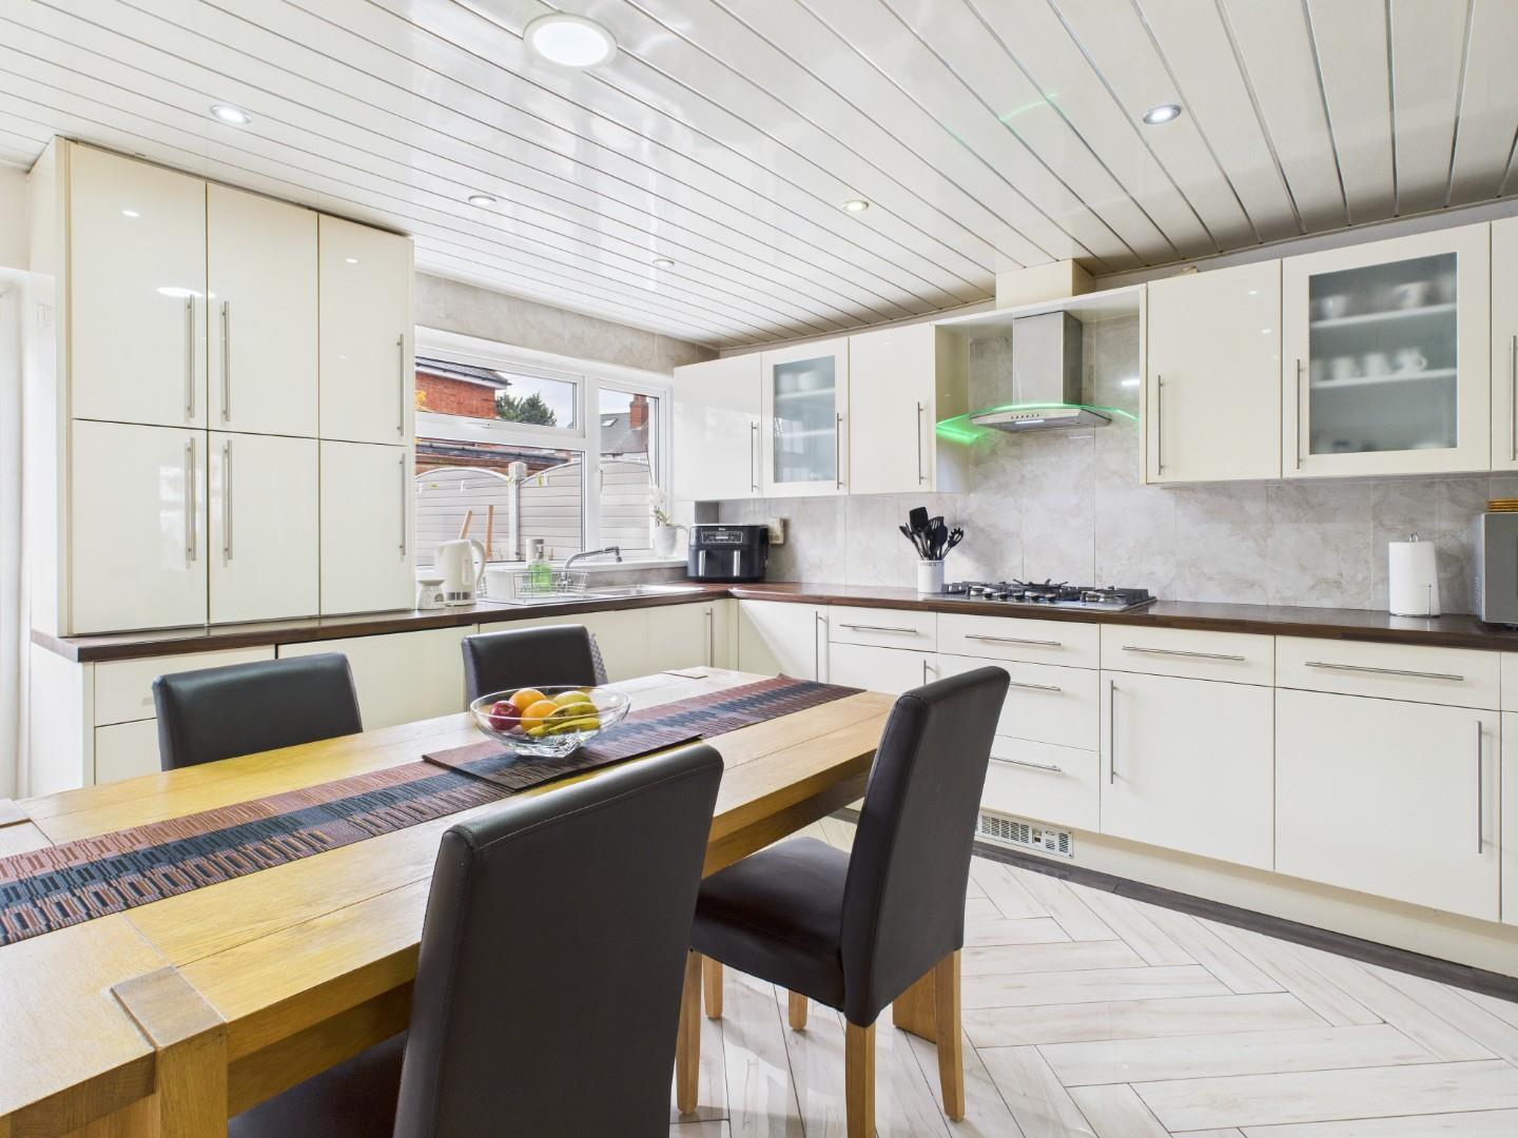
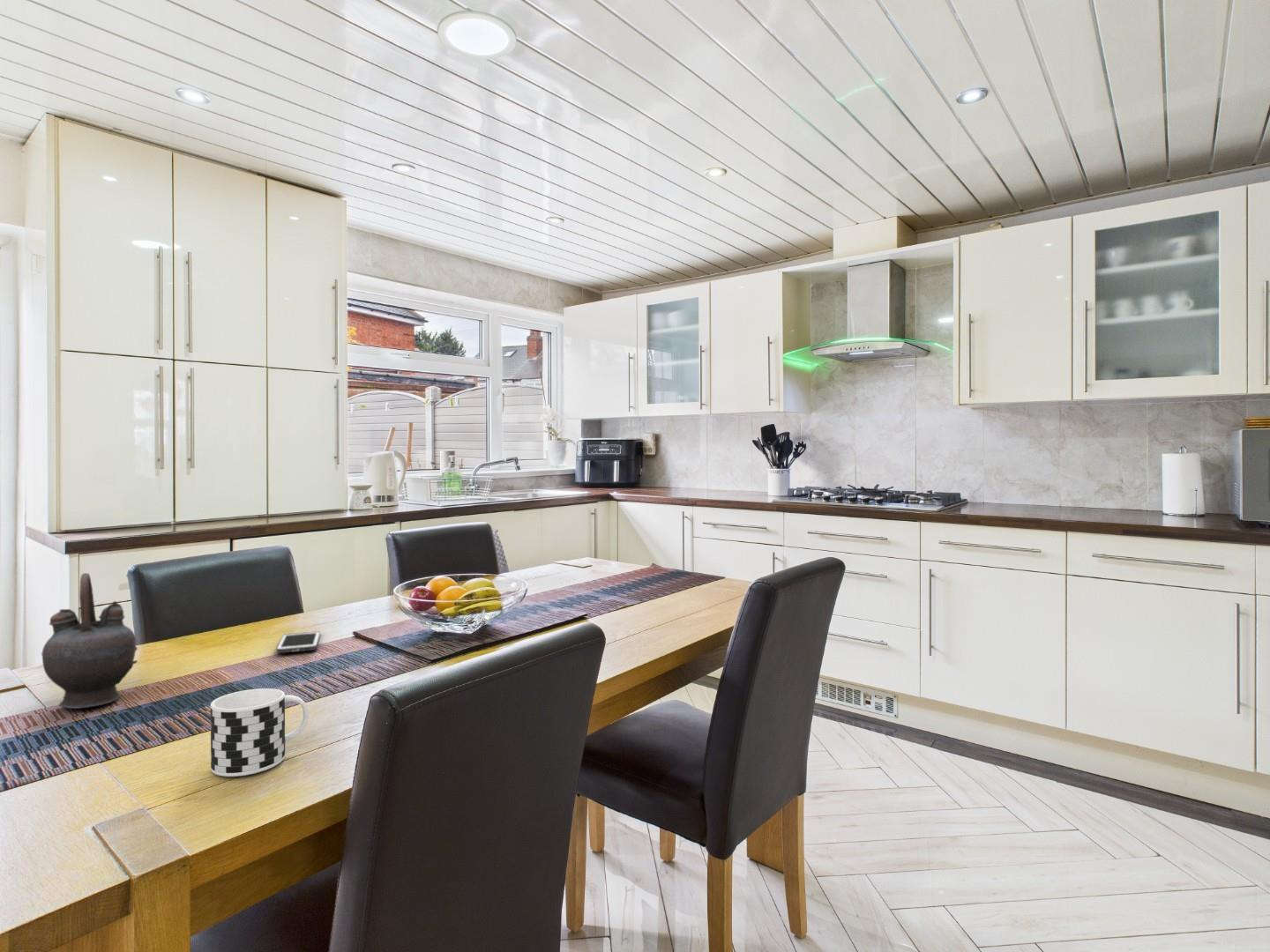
+ cell phone (299, 642)
+ teapot (92, 636)
+ cup (261, 728)
